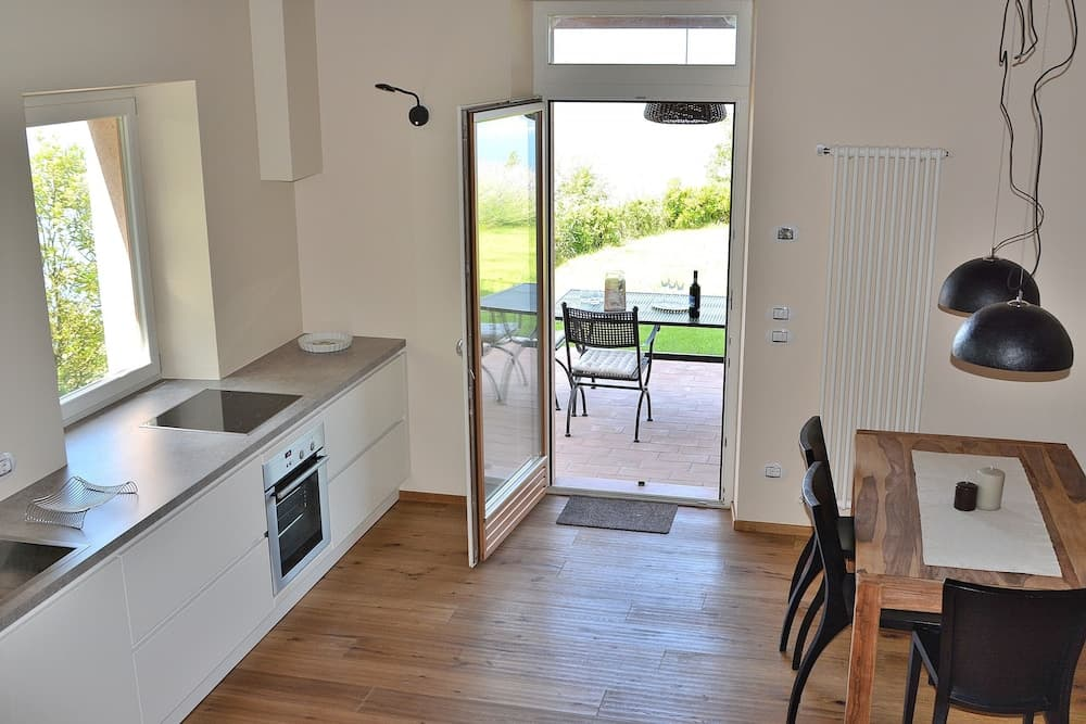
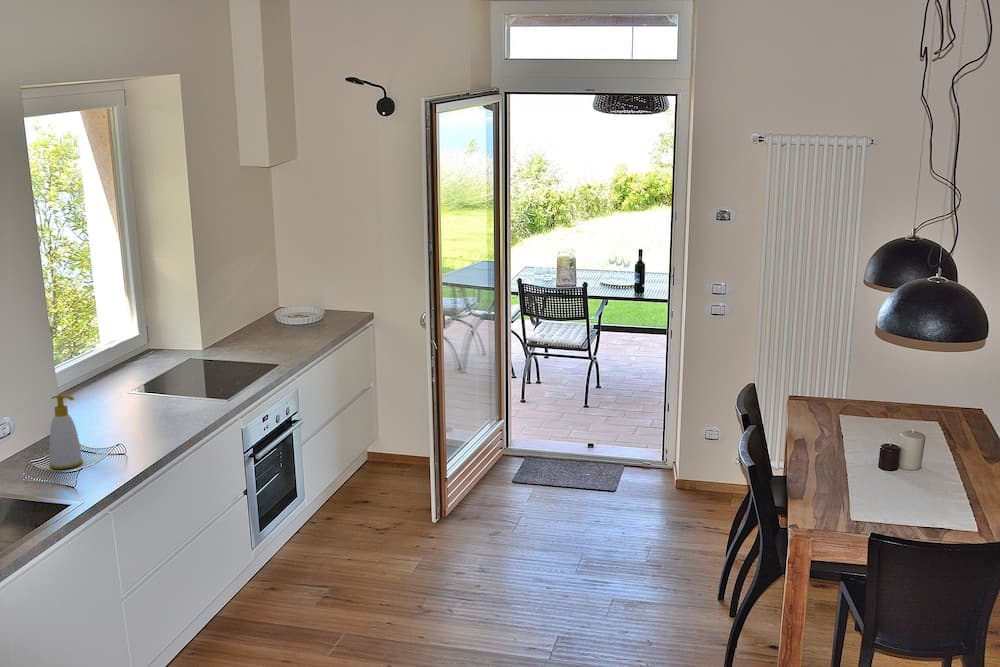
+ soap bottle (63, 429)
